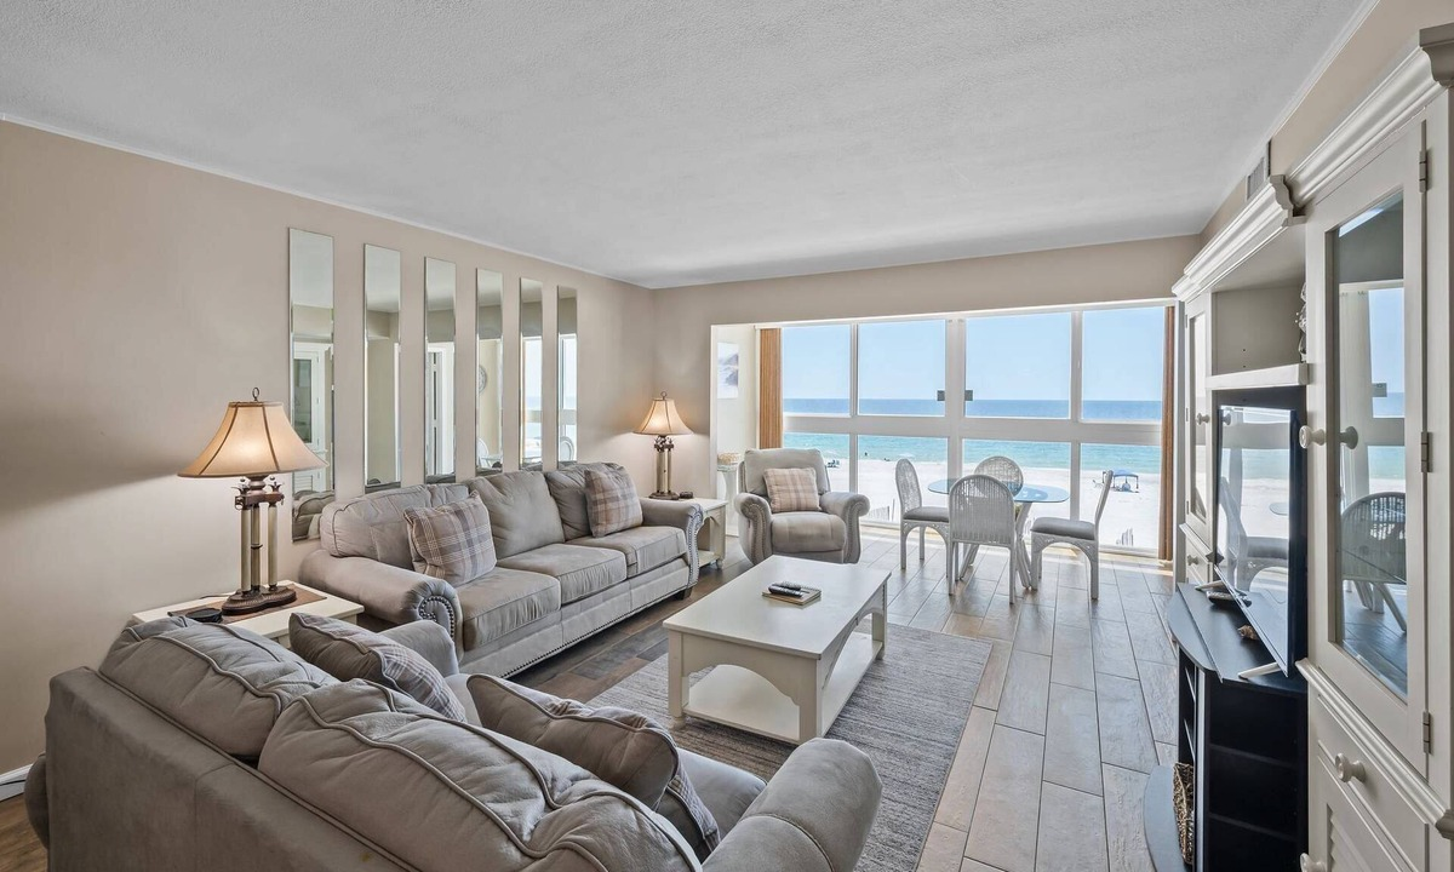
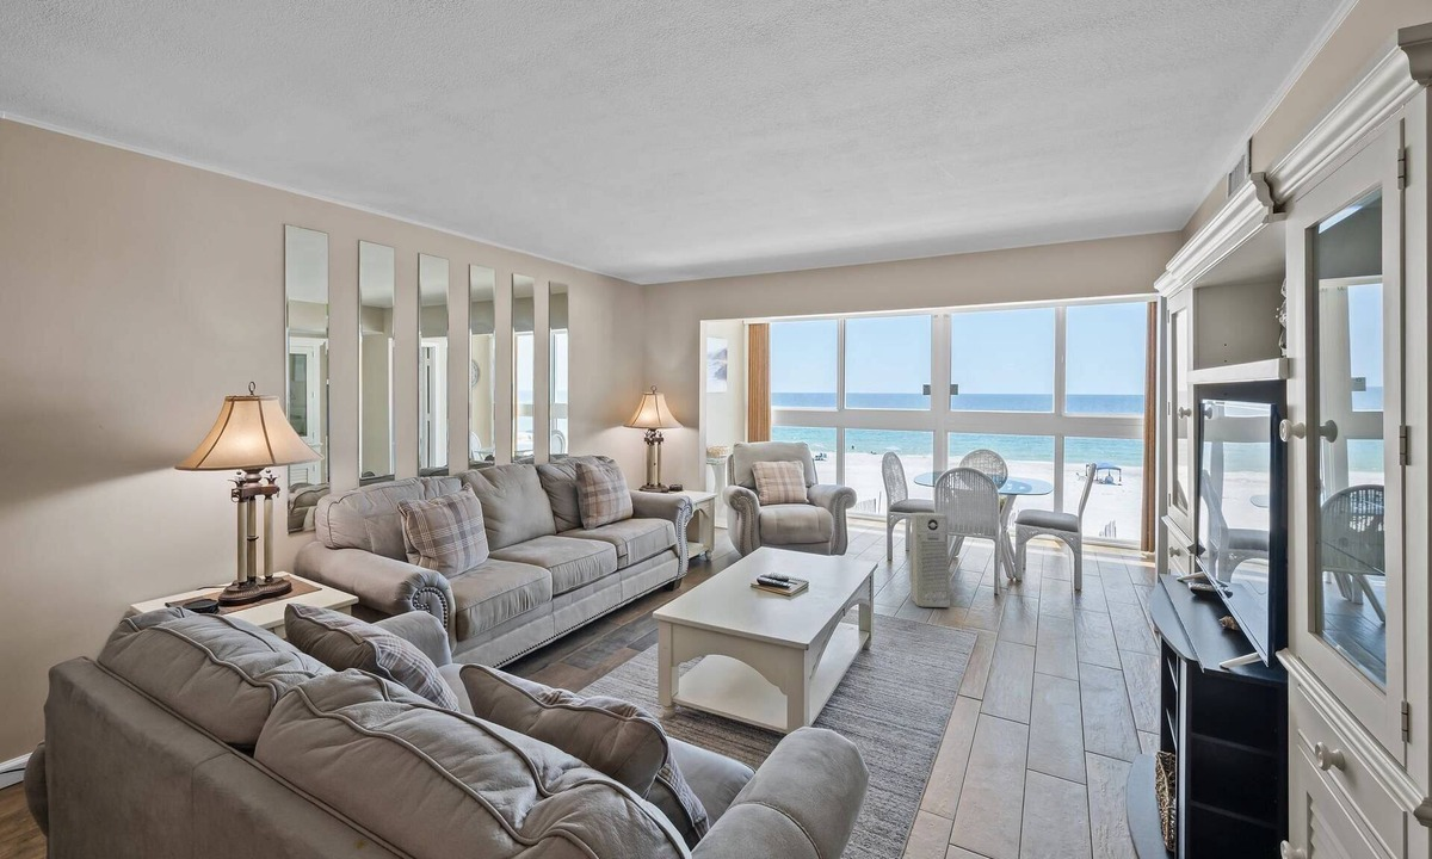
+ air purifier (927, 556)
